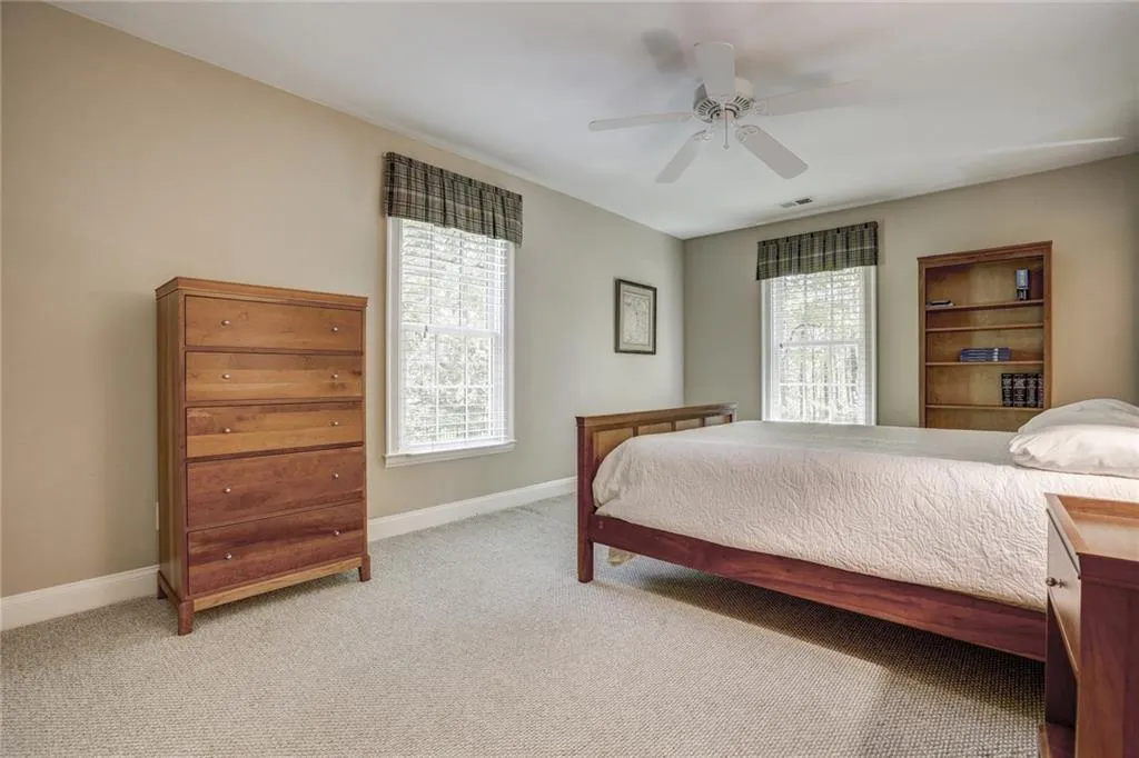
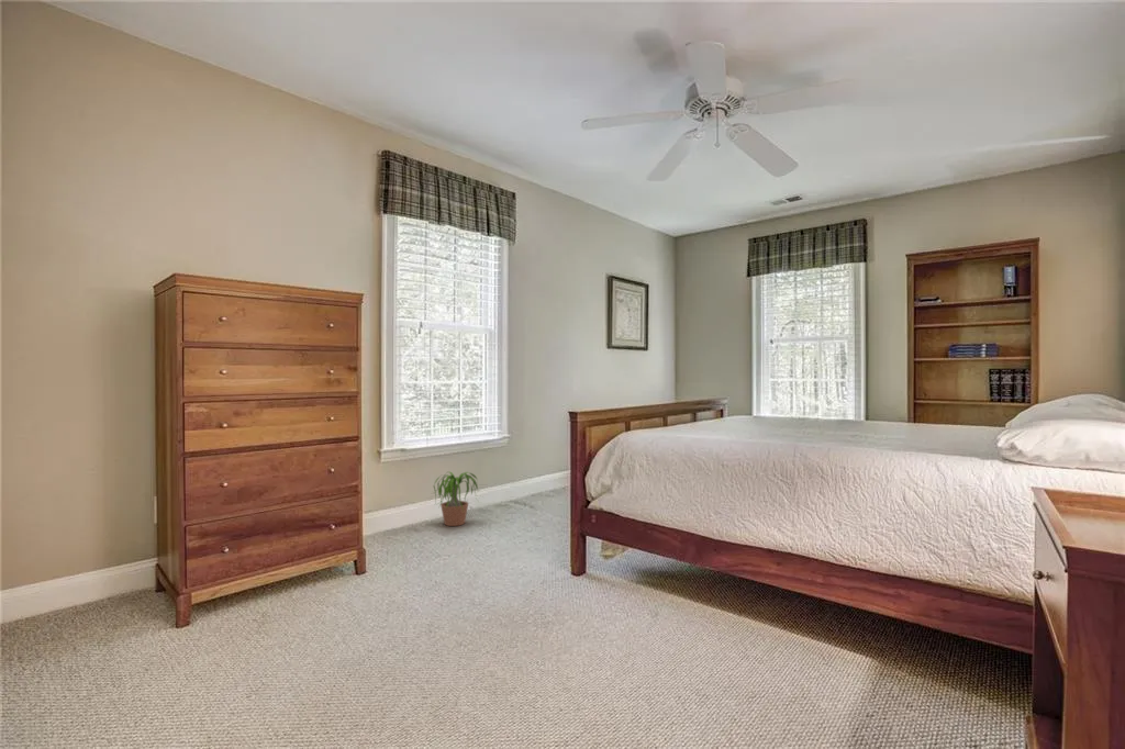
+ potted plant (454, 496)
